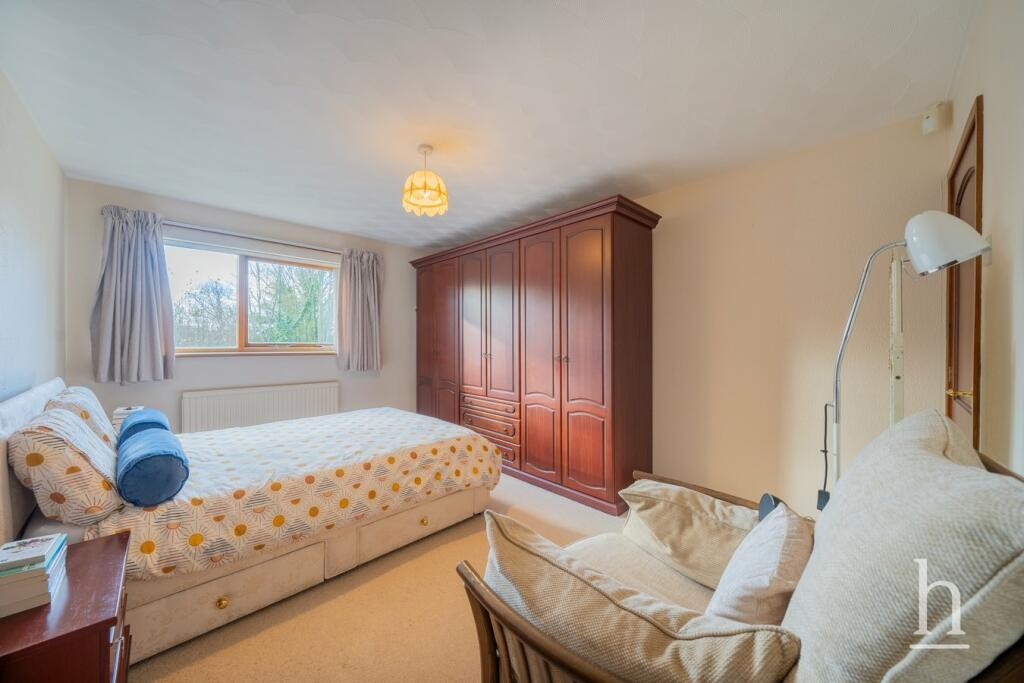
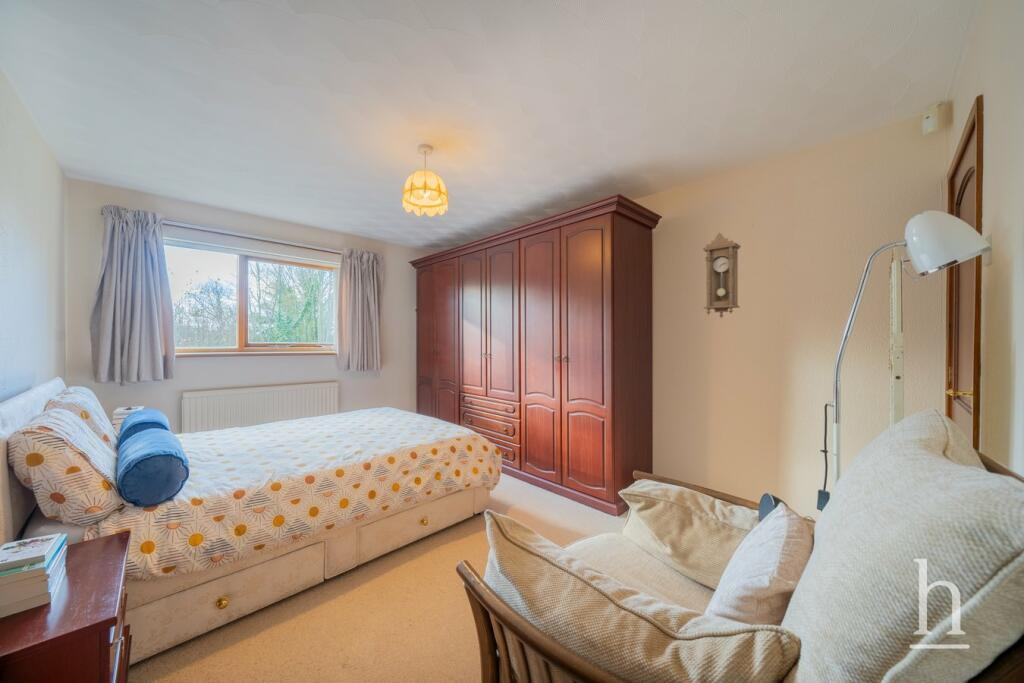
+ pendulum clock (721, 276)
